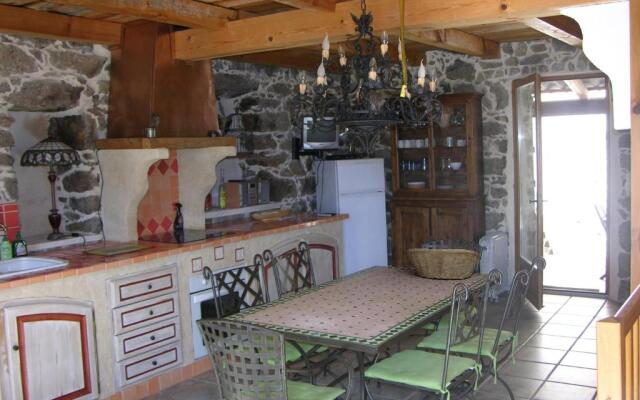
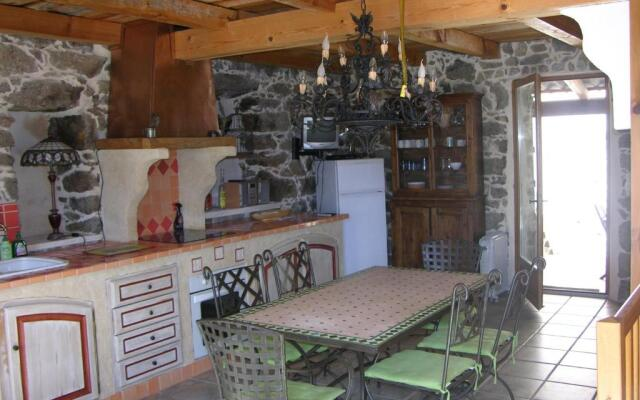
- fruit basket (442, 260)
